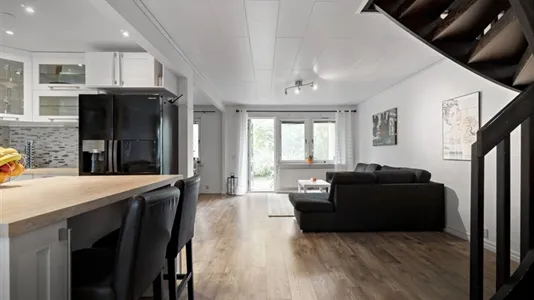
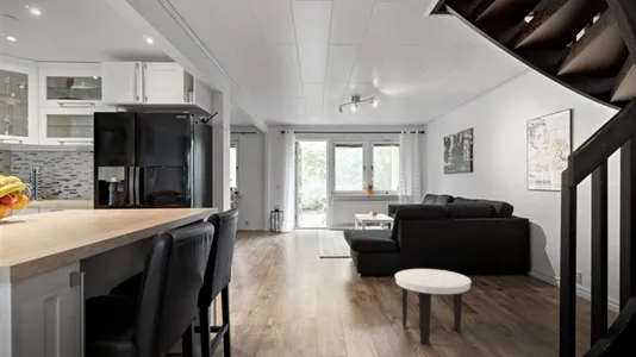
+ side table (430, 305)
